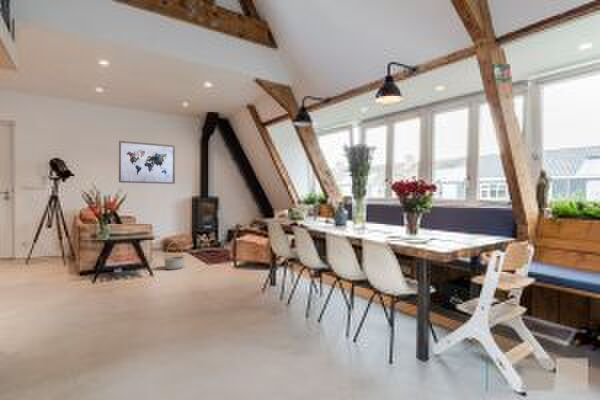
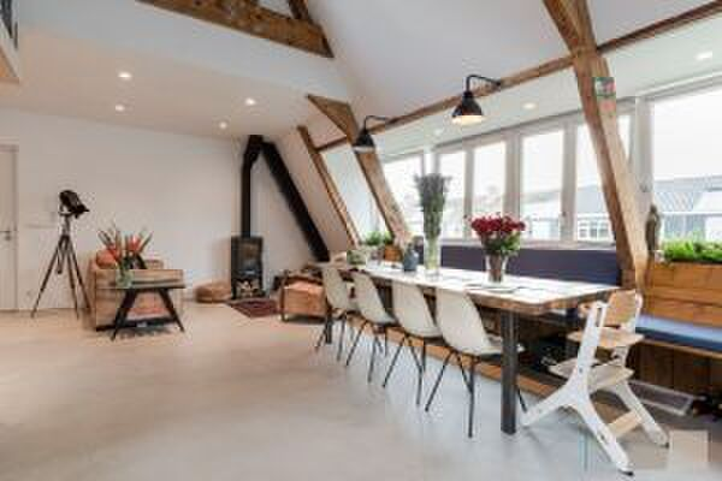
- basket (174, 256)
- wall art (148, 163)
